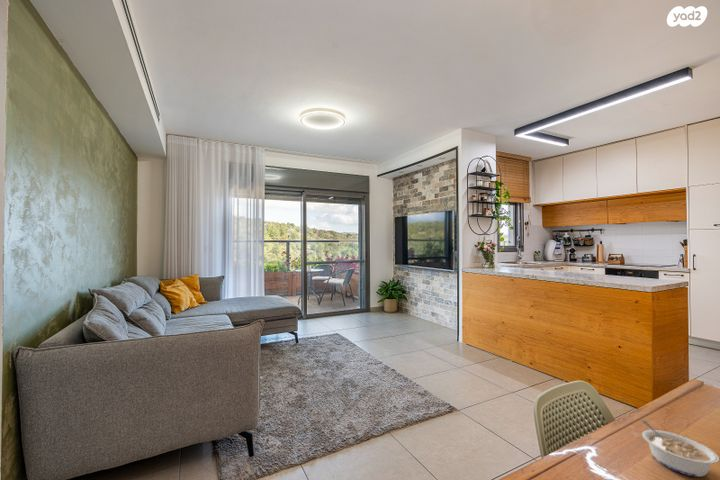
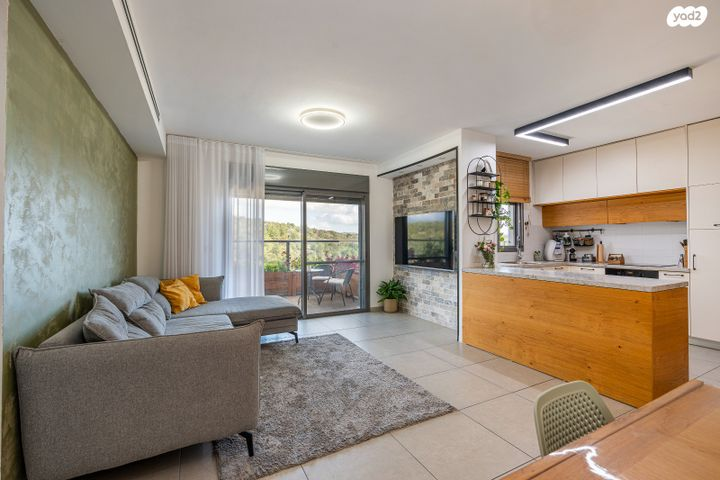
- legume (675, 451)
